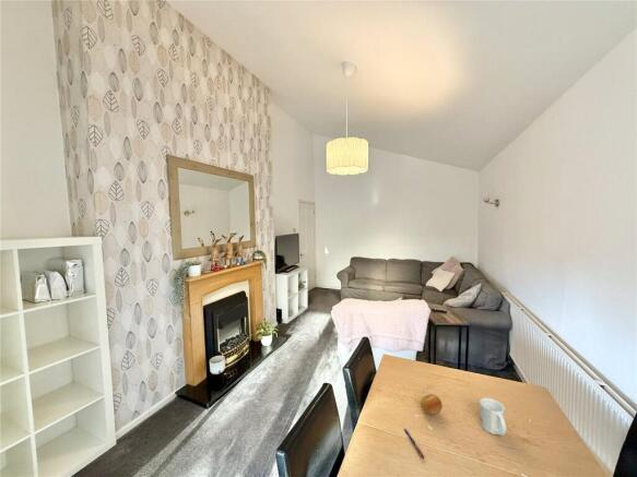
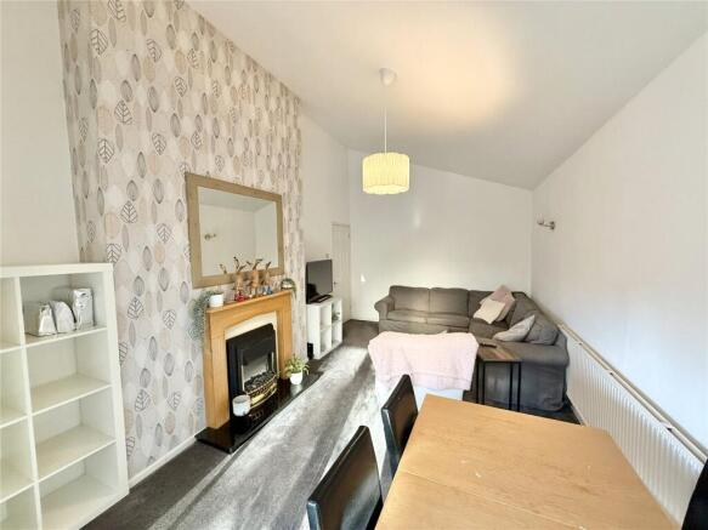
- pen (413, 441)
- mug (494, 419)
- fruit (430, 404)
